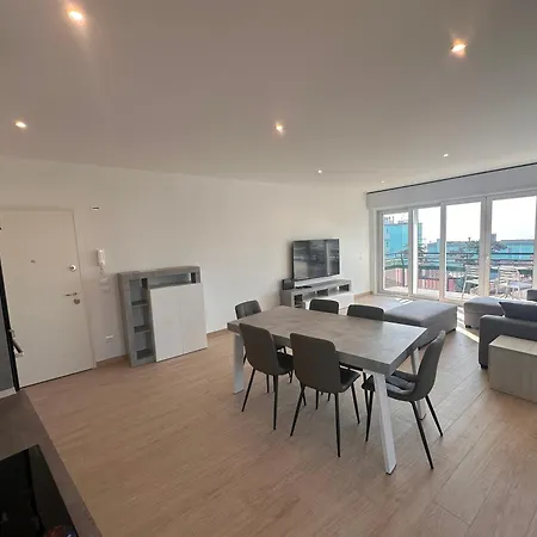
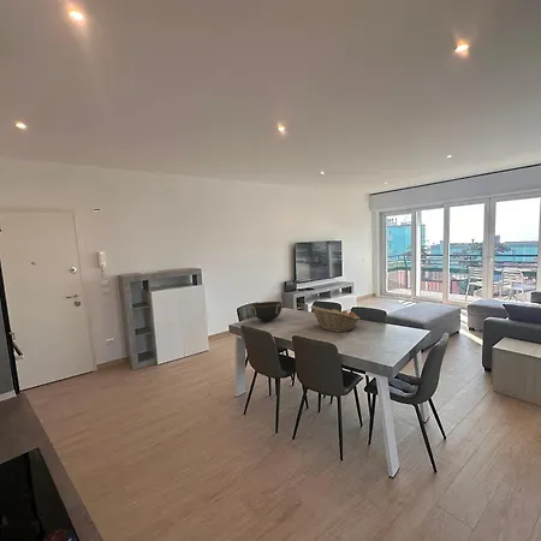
+ bowl (267, 311)
+ fruit basket (334, 316)
